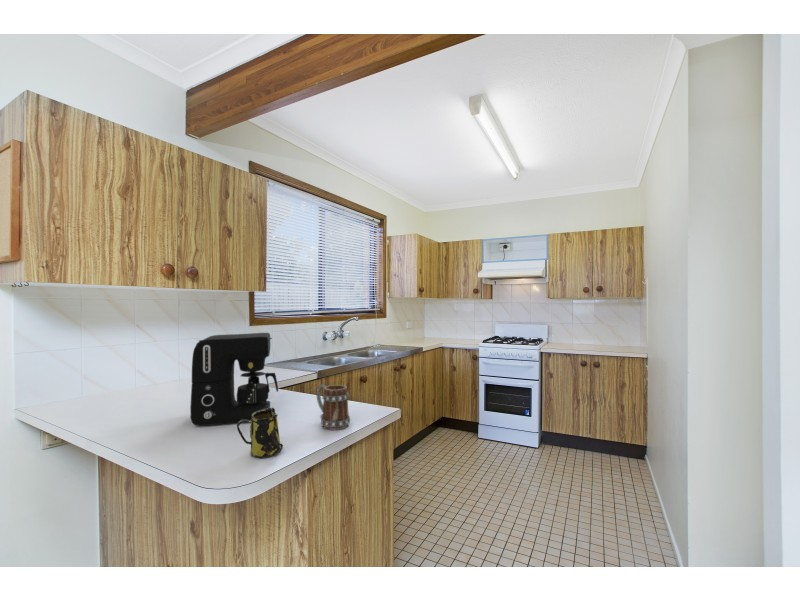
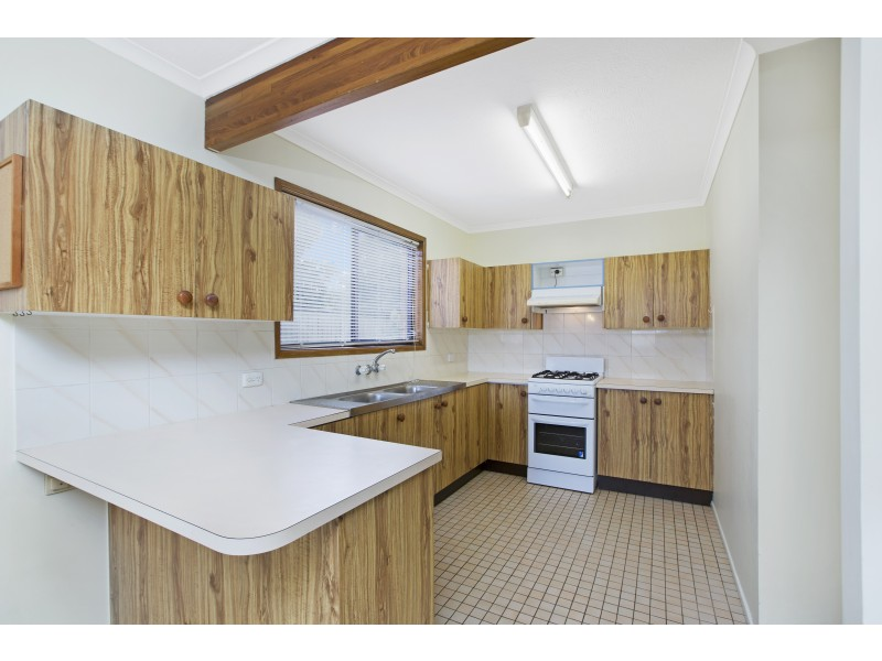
- mug (263, 433)
- coffee maker (240, 376)
- mug (331, 405)
